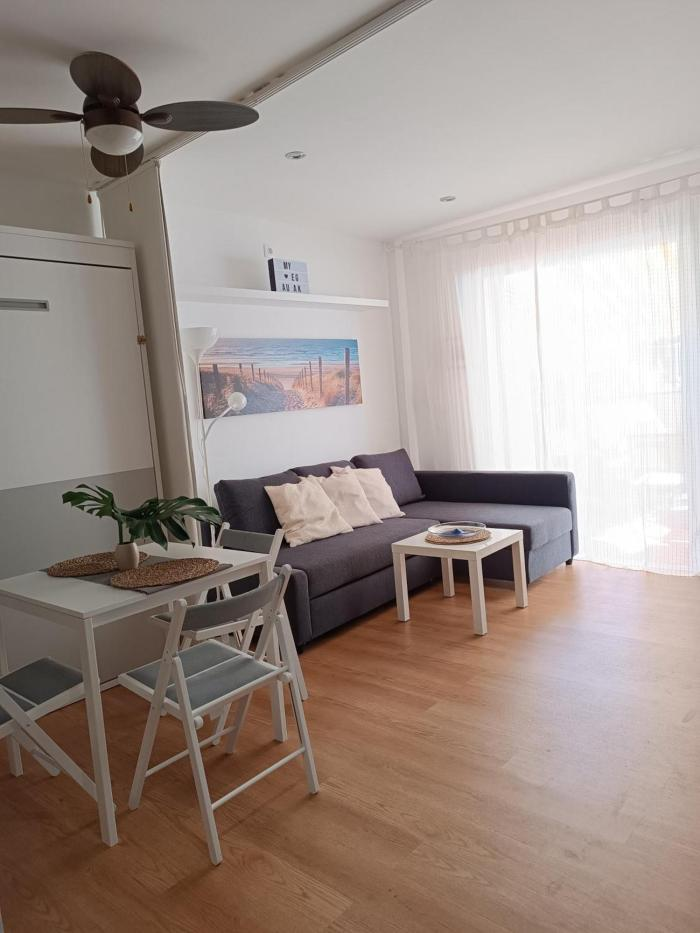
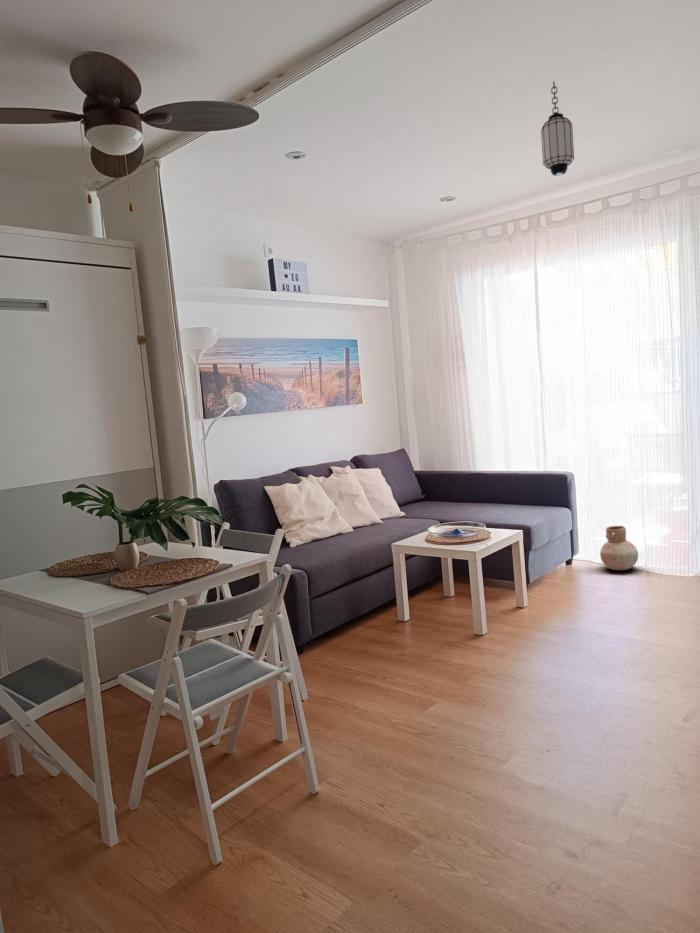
+ vase (618, 548)
+ hanging lantern (556, 127)
